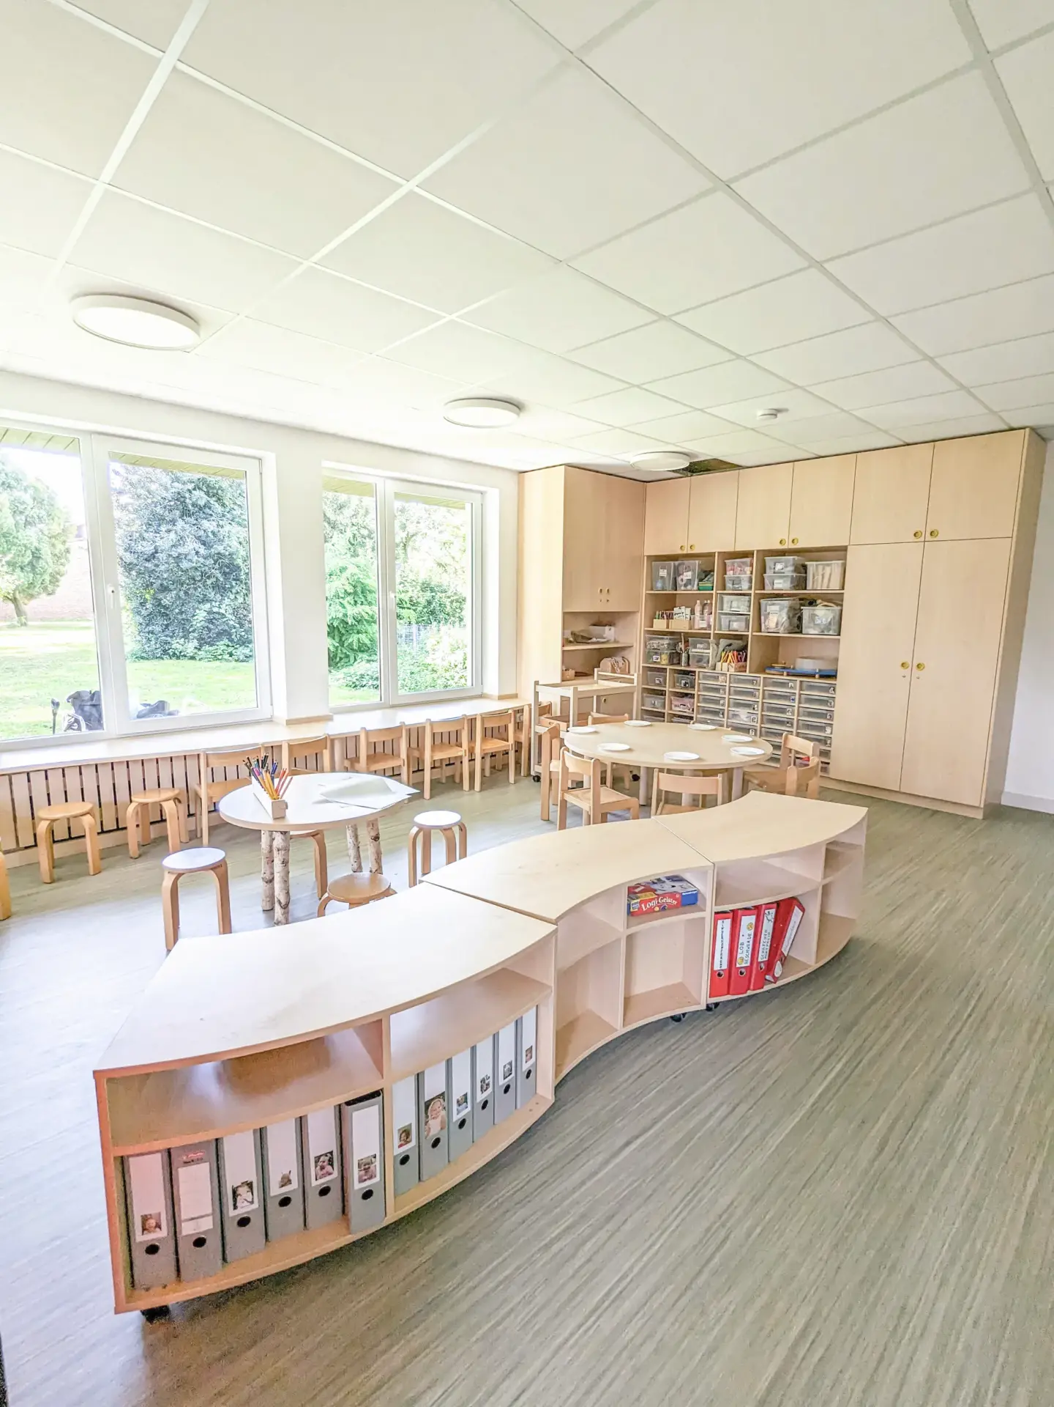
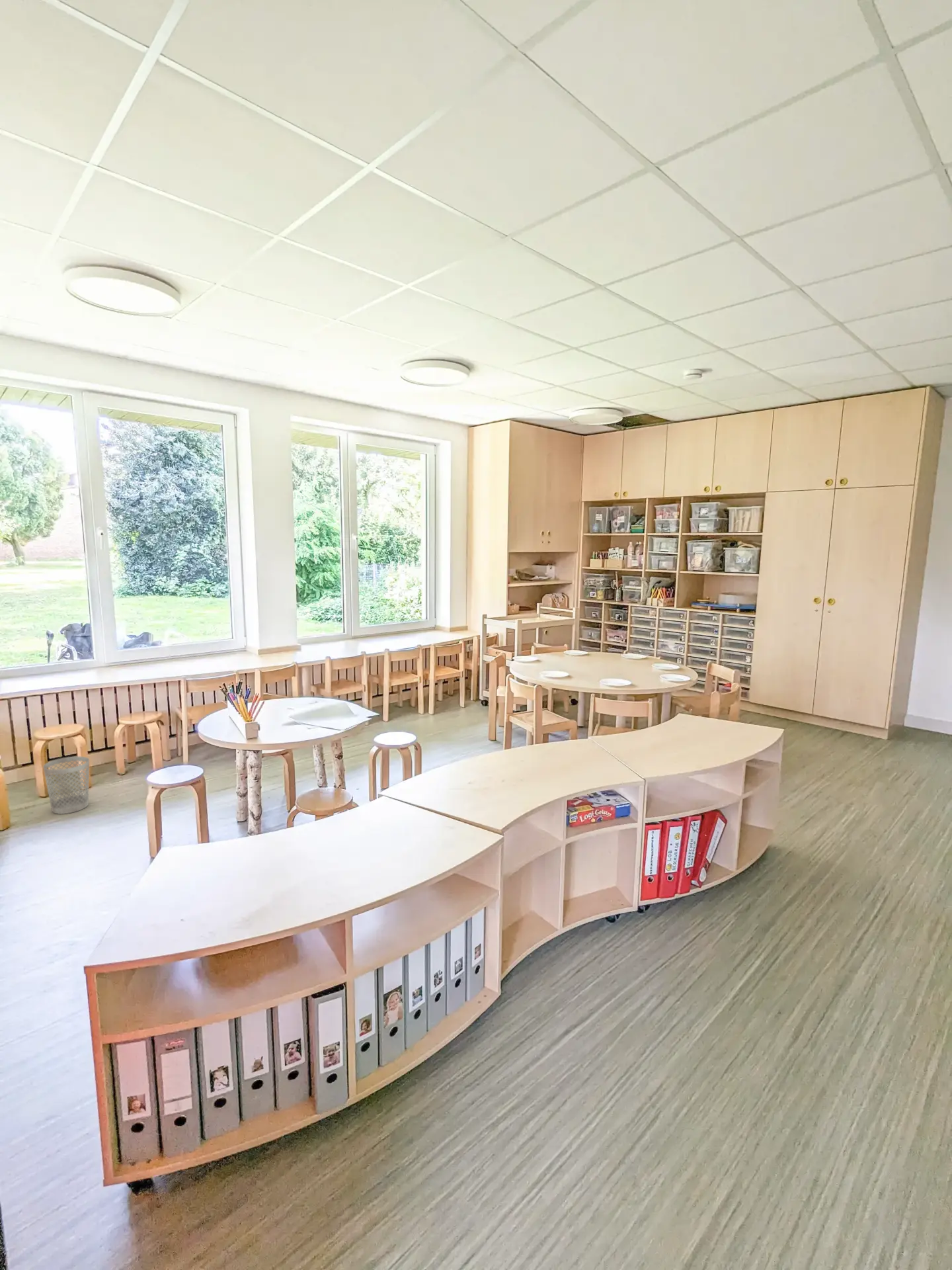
+ wastebasket (68, 785)
